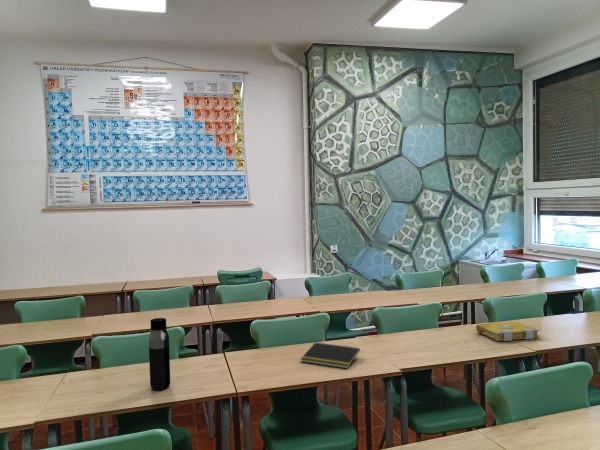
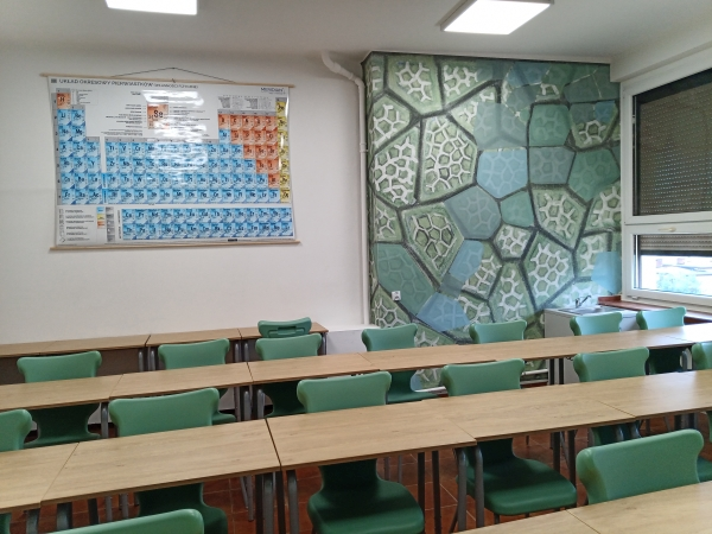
- spell book (505, 330)
- notepad (330, 354)
- water bottle (159, 353)
